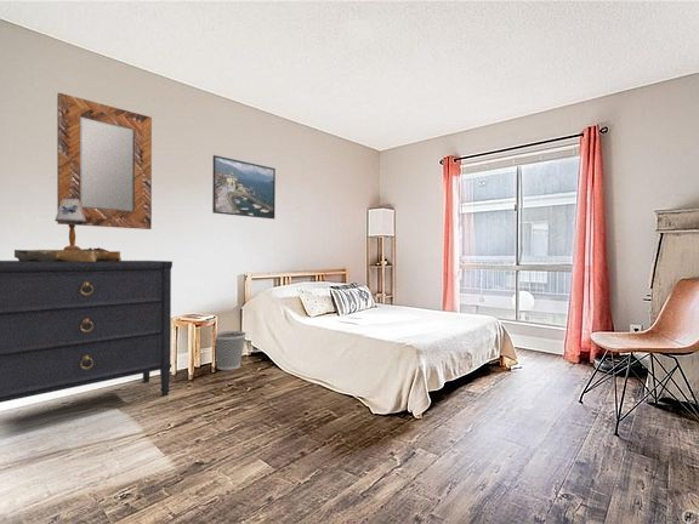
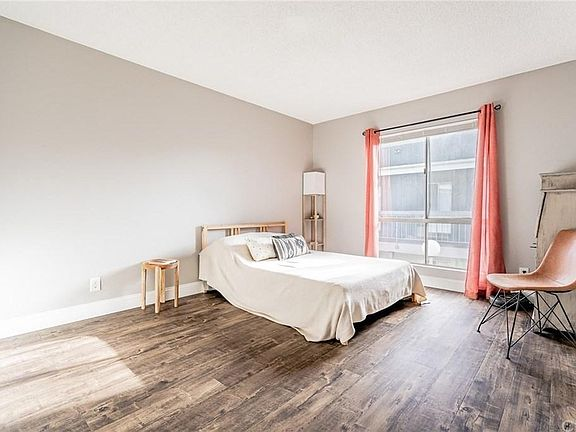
- wastebasket (228, 349)
- home mirror (108, 166)
- table lamp (73, 229)
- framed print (245, 189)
- dresser (78, 334)
